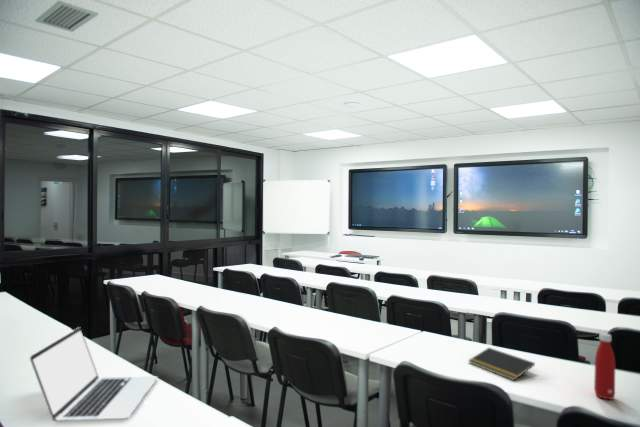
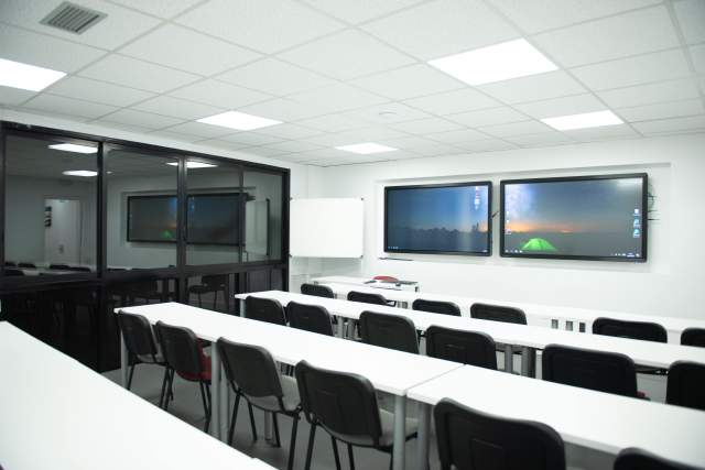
- bottle (604, 365)
- laptop (96, 371)
- notepad (500, 362)
